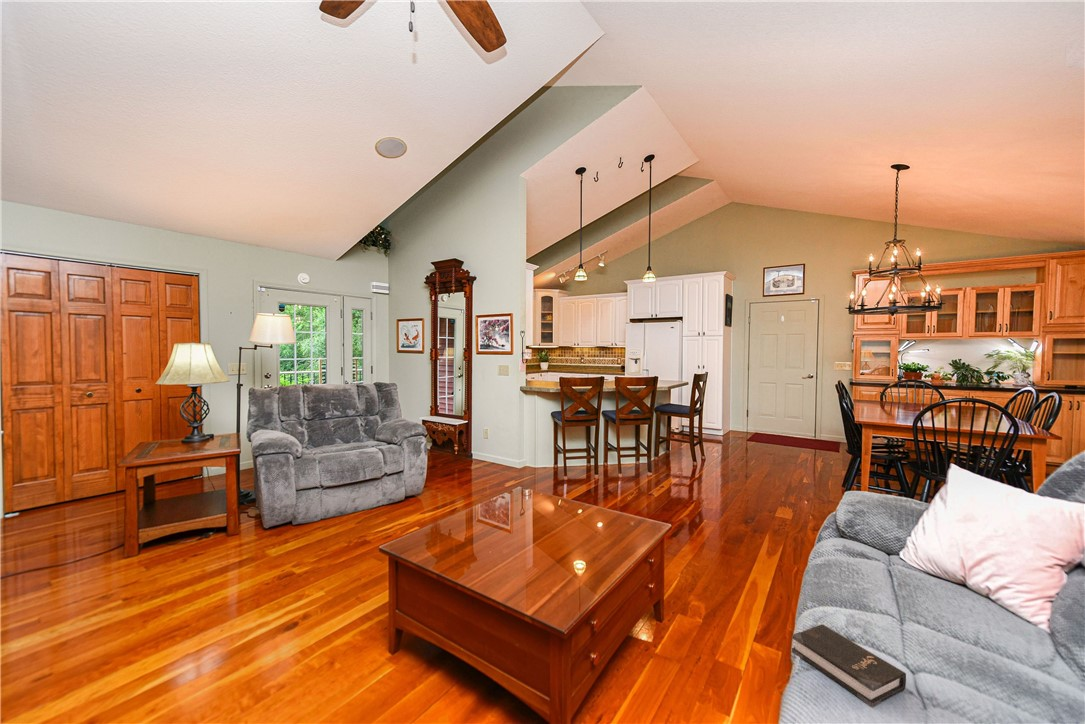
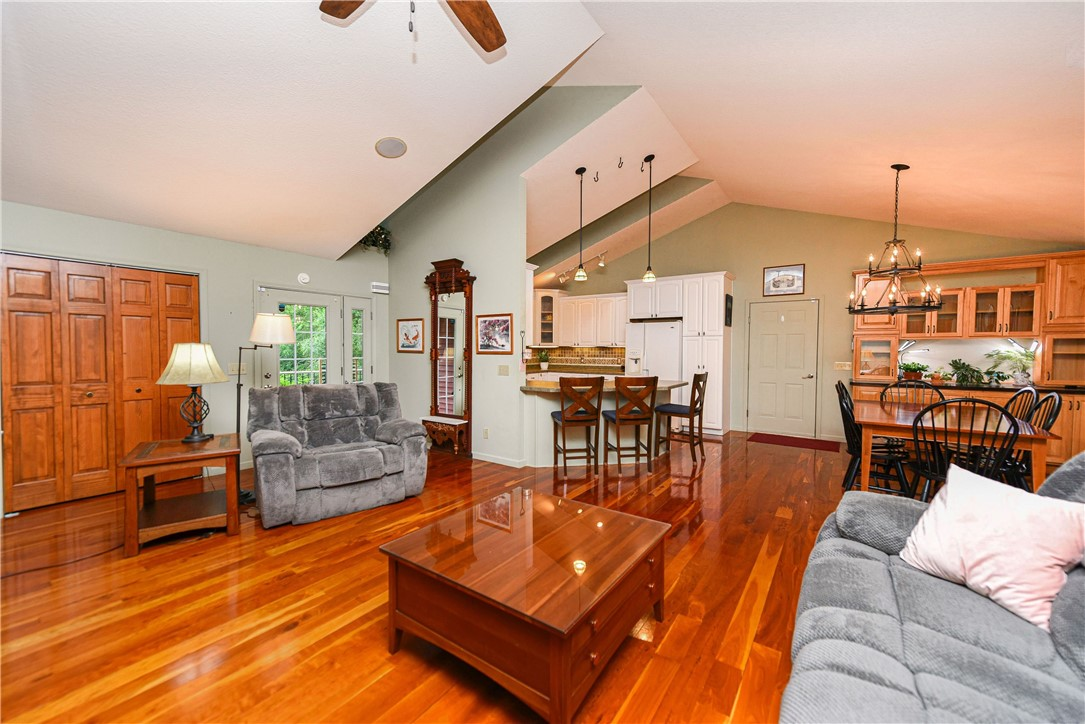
- hardback book (845, 660)
